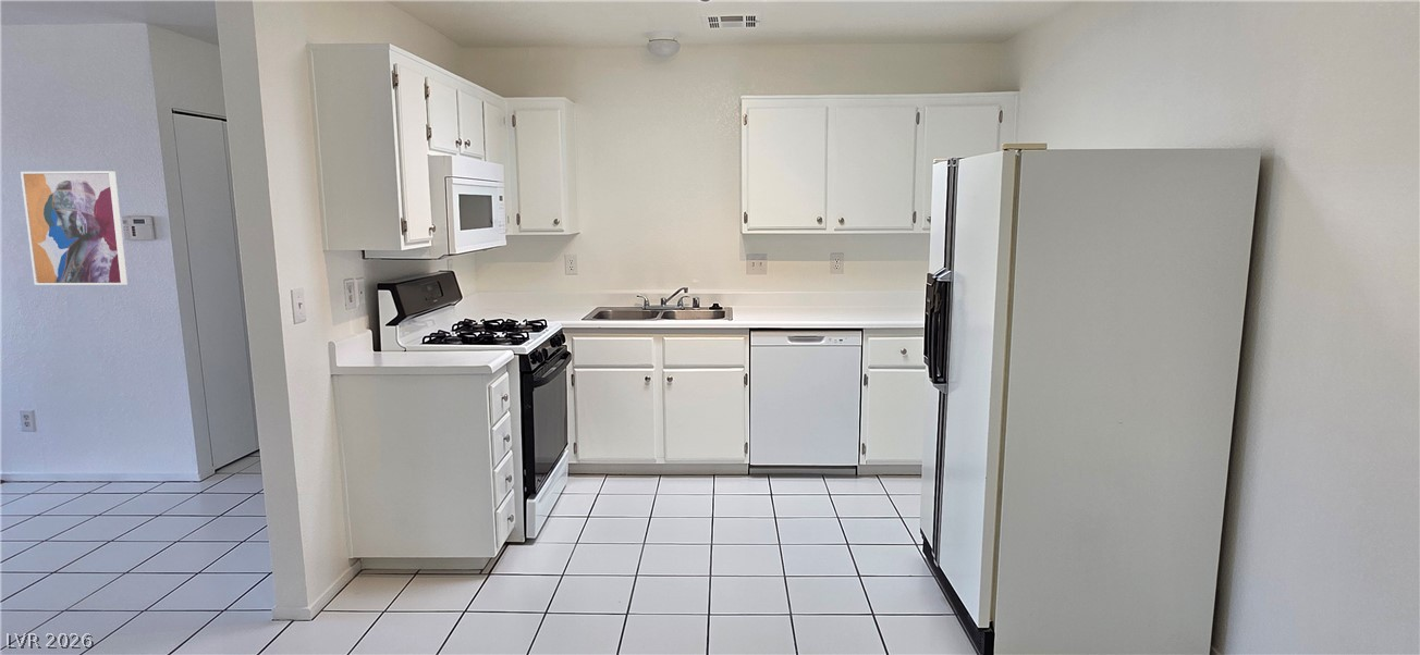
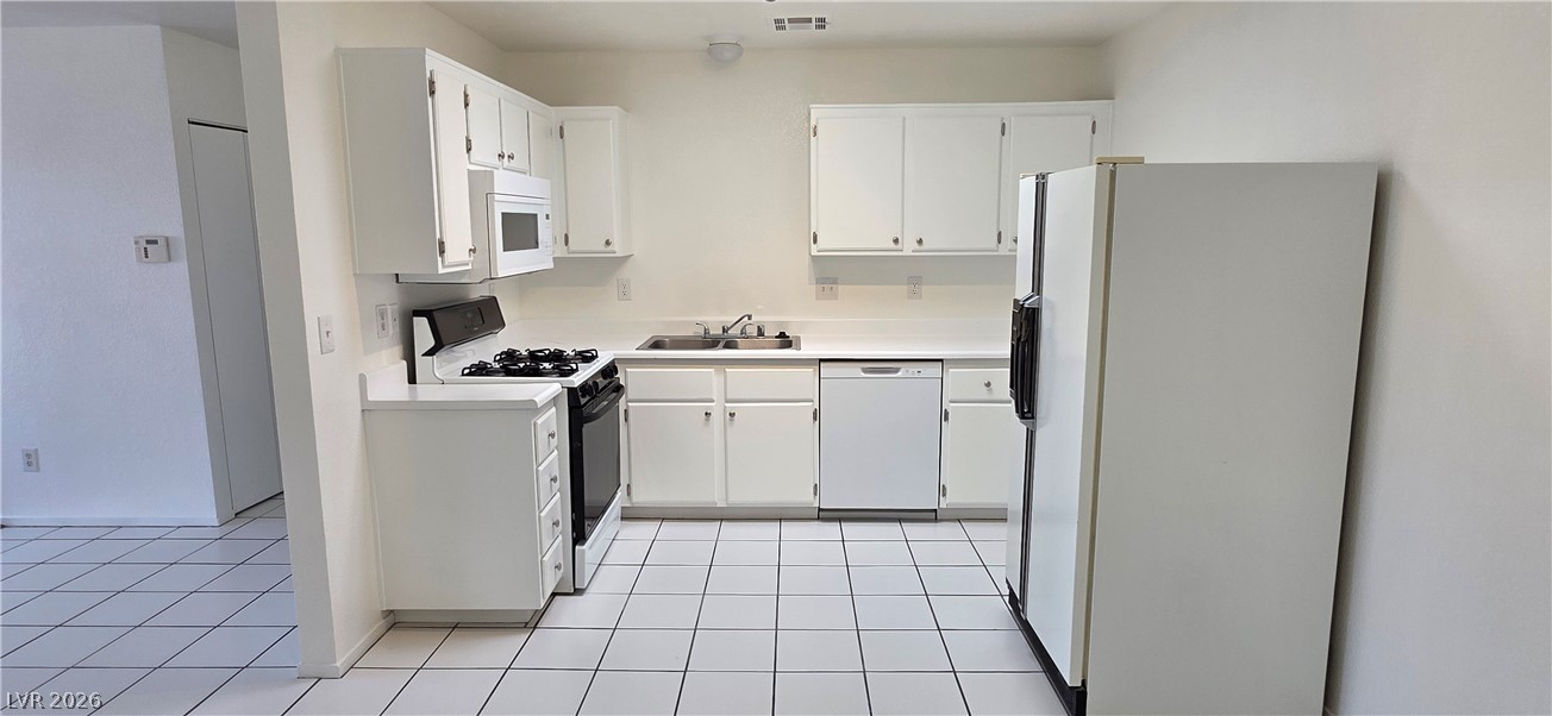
- wall art (74, 228)
